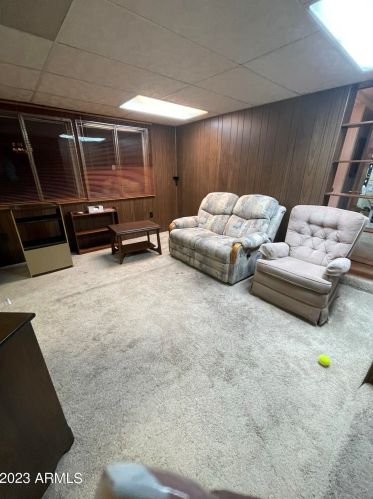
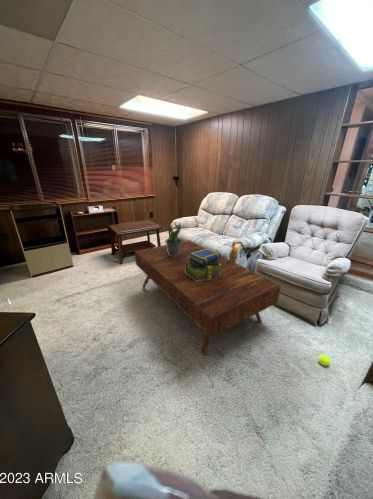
+ stack of books (203, 263)
+ potted plant (173, 237)
+ coffee table (197, 284)
